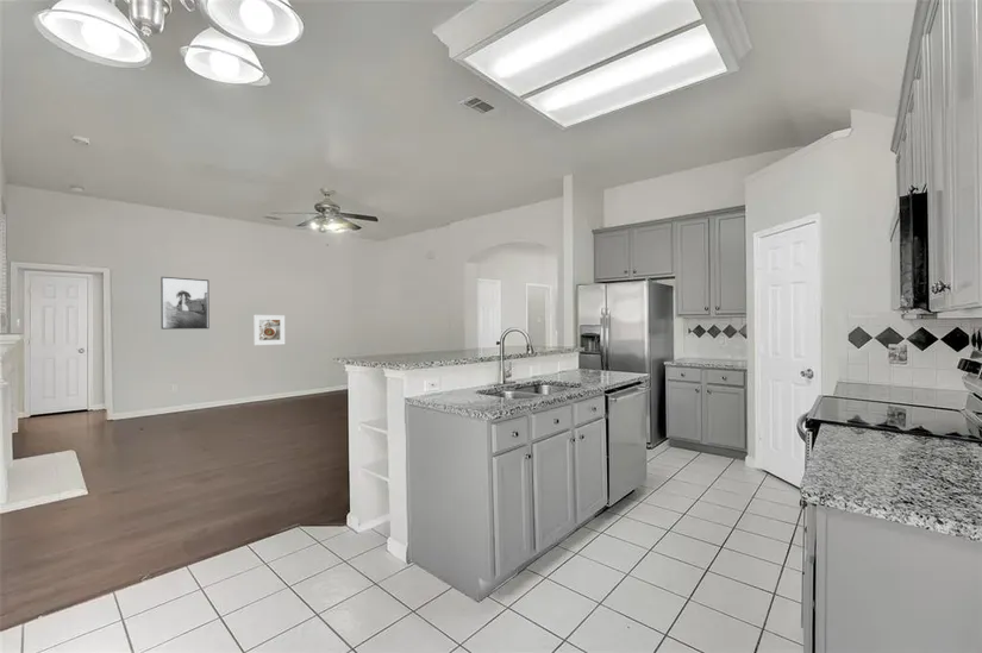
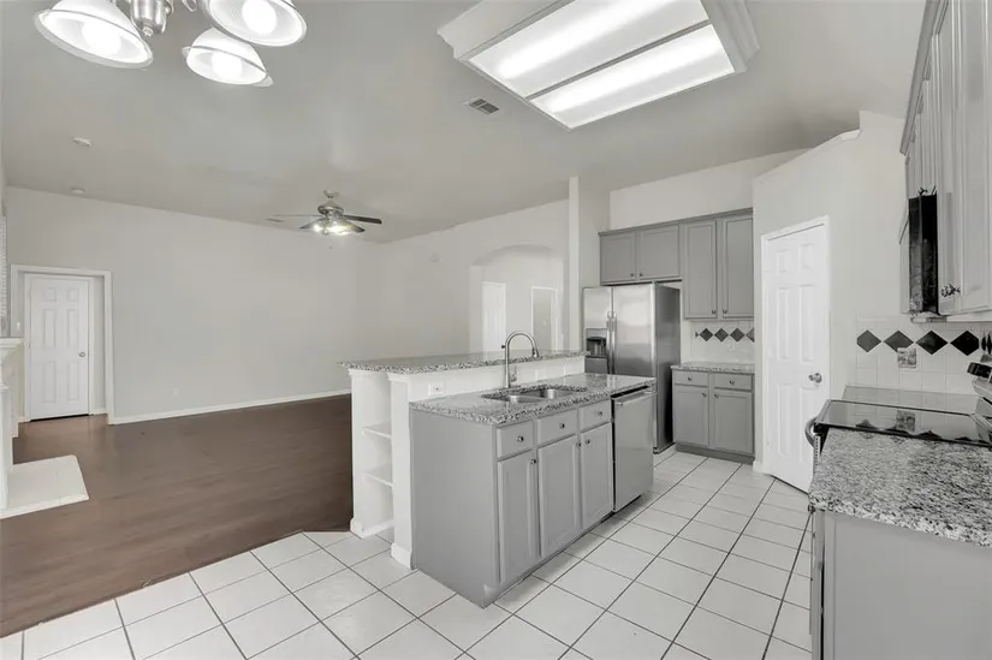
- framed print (186, 303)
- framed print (269, 329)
